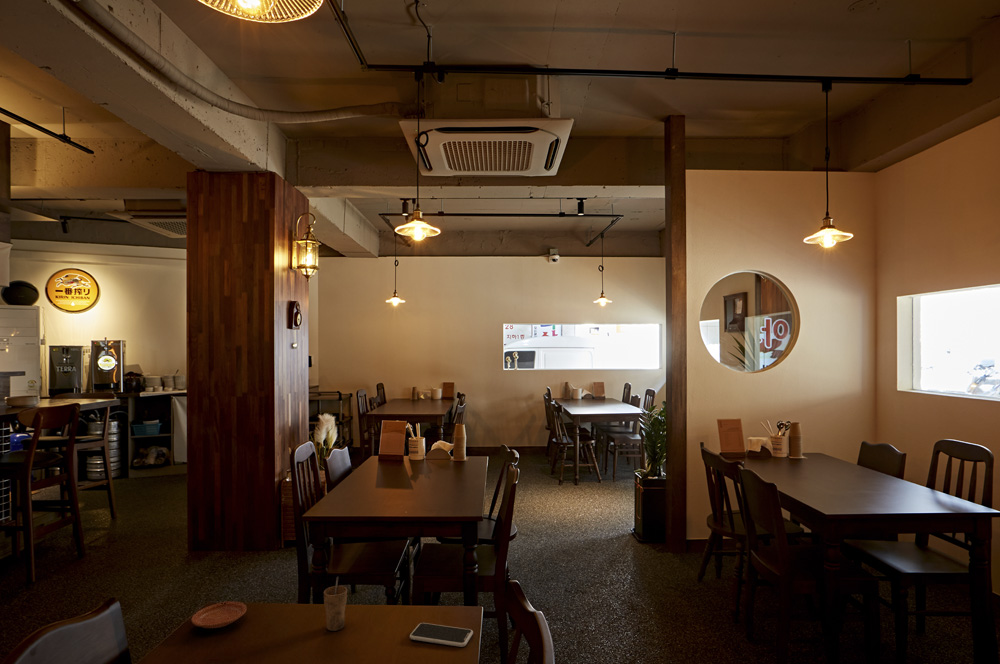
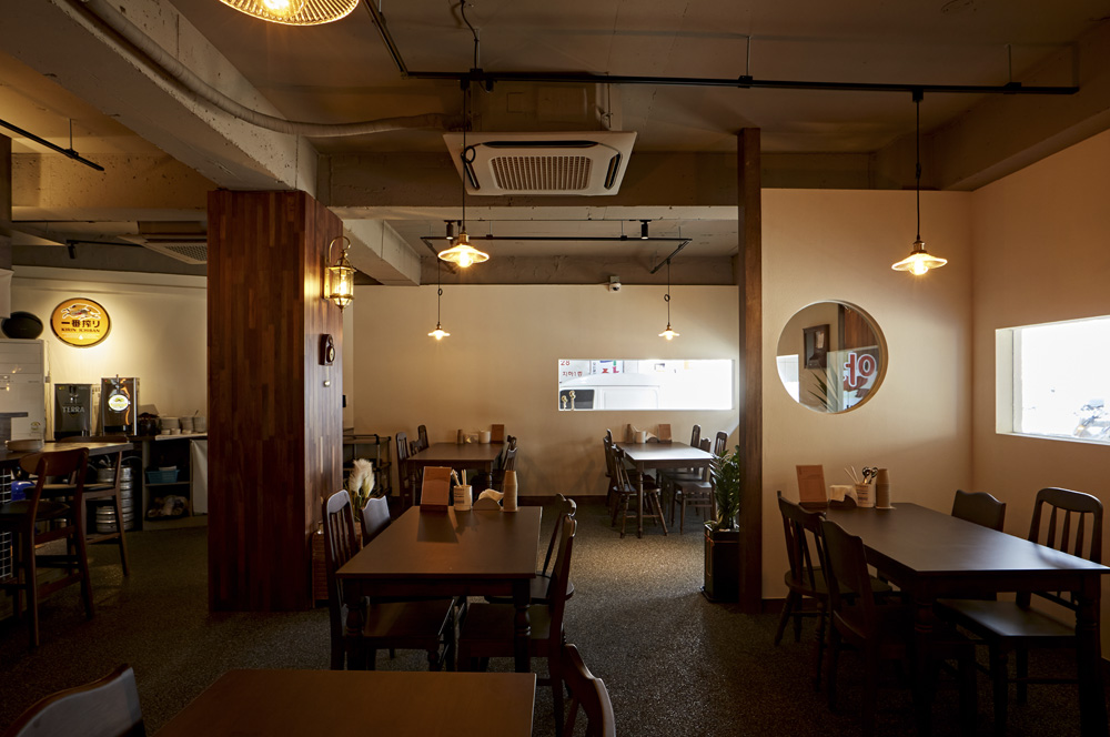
- smartphone (441, 634)
- plate (219, 618)
- cup (335, 604)
